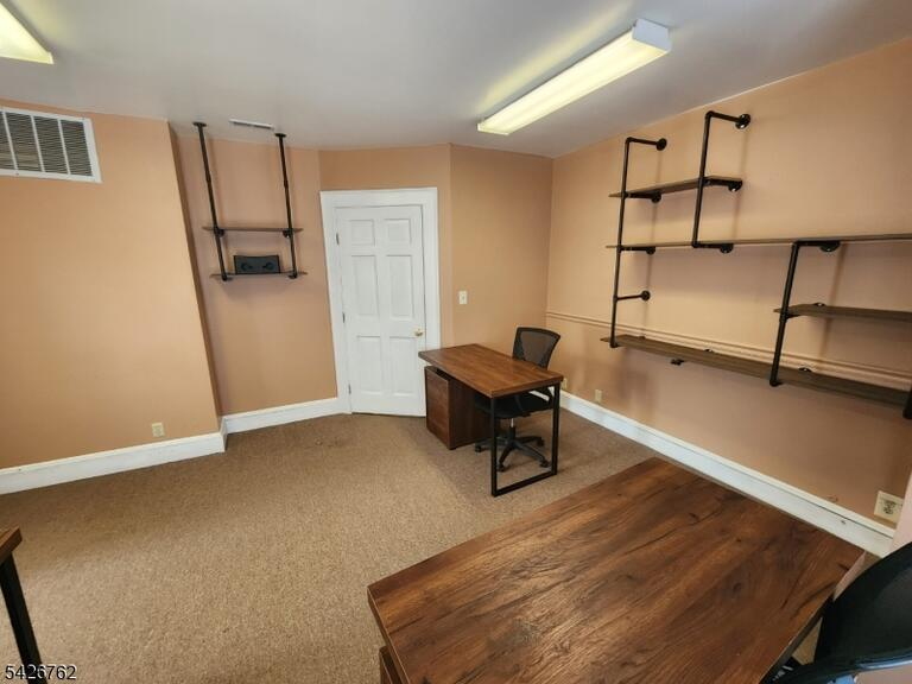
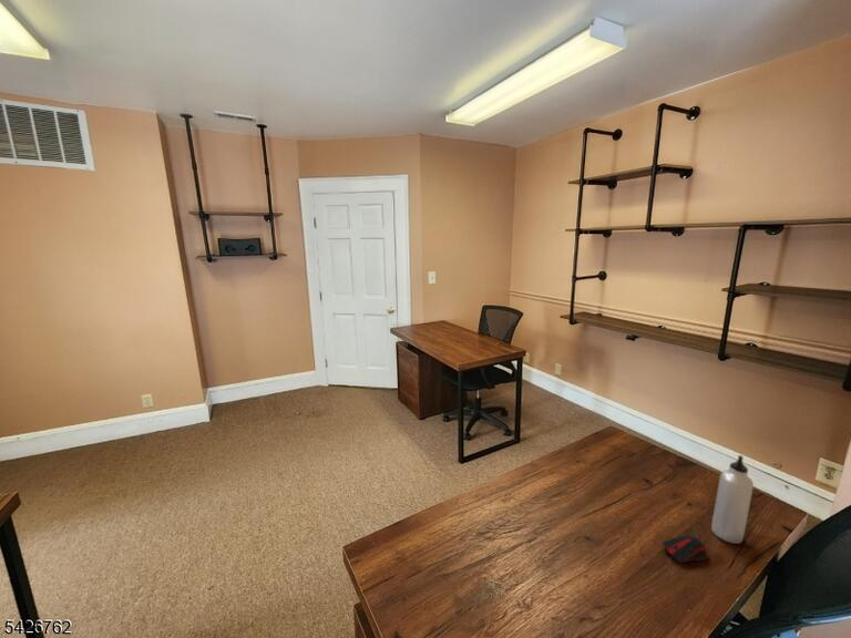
+ computer mouse (686, 545)
+ water bottle (732, 496)
